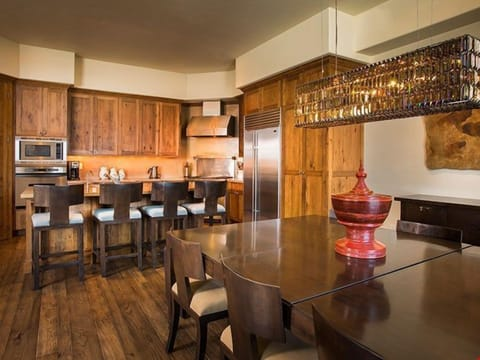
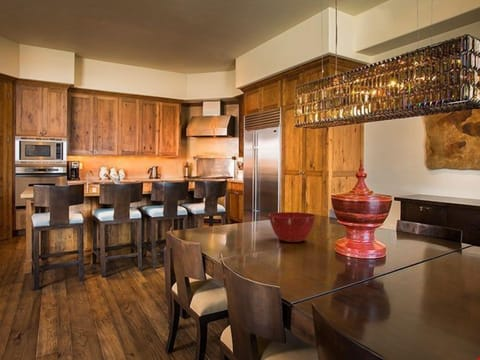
+ mixing bowl (291, 227)
